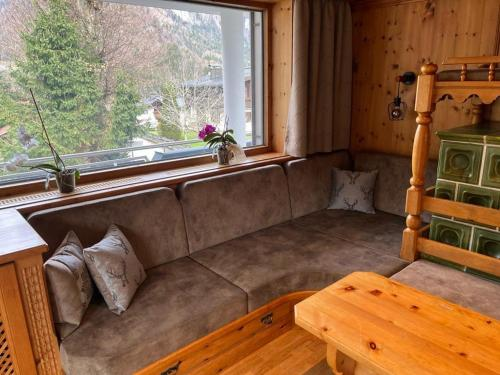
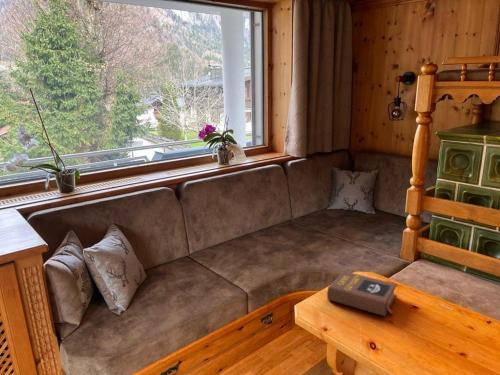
+ book (364, 293)
